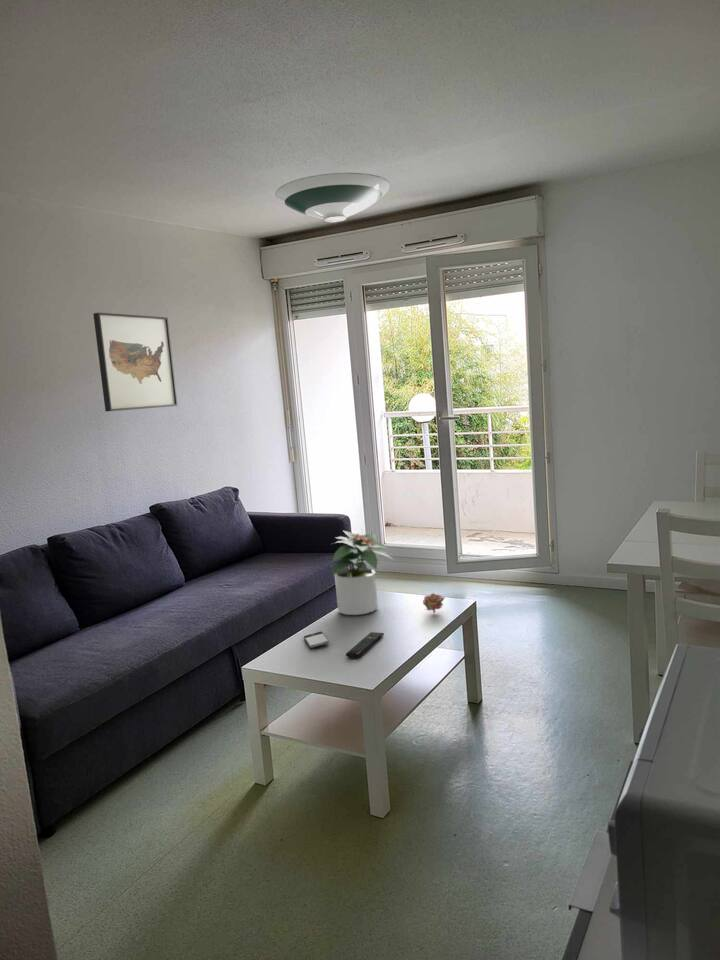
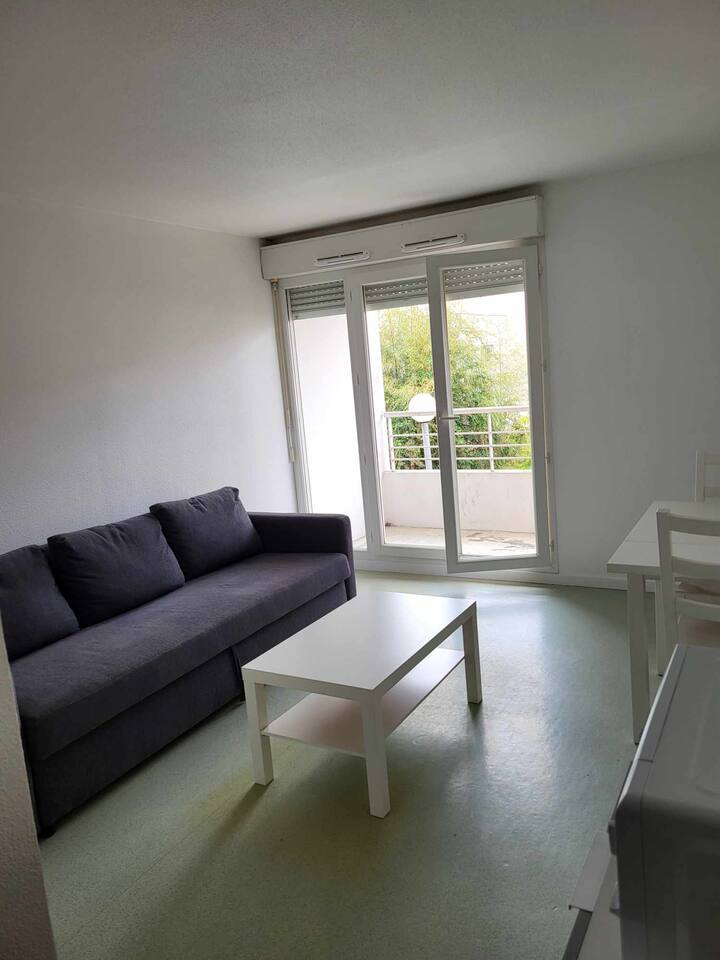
- potted plant (359, 571)
- flower (433, 604)
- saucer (334, 205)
- wall art (137, 362)
- smartphone (316, 639)
- remote control (365, 644)
